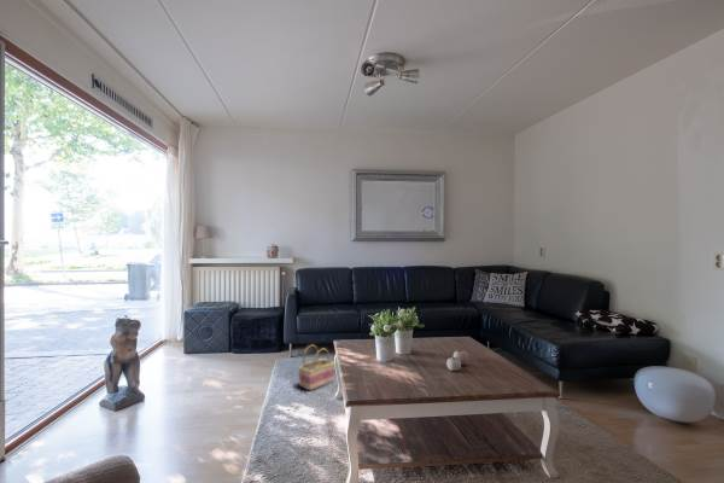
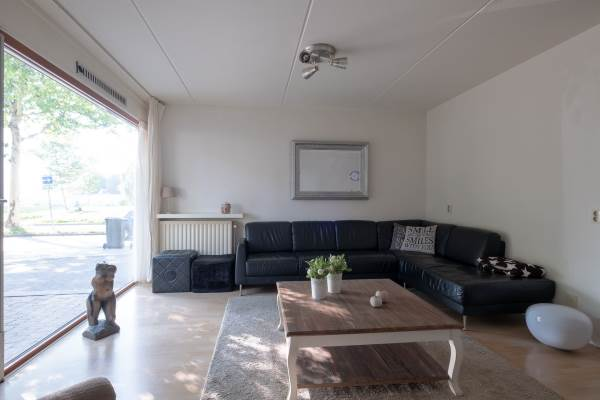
- basket (316, 365)
